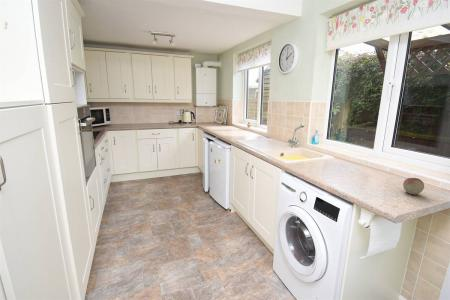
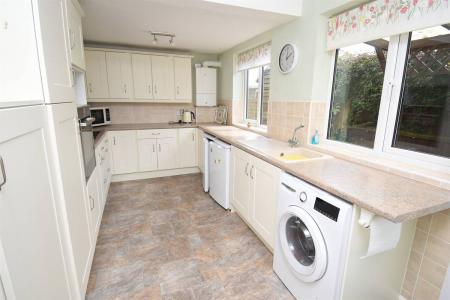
- fruit (413, 185)
